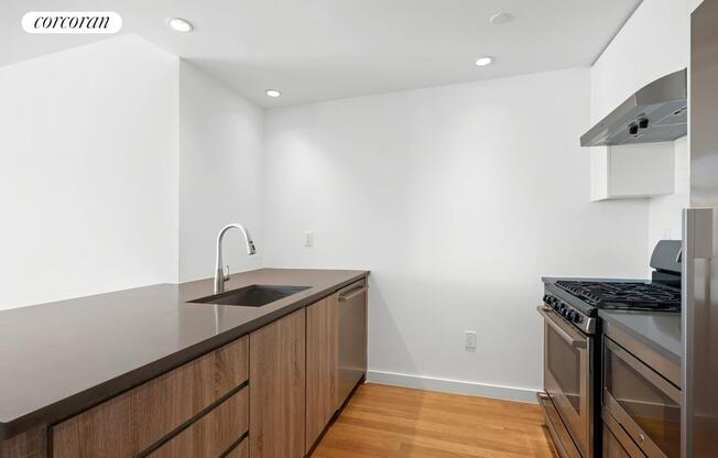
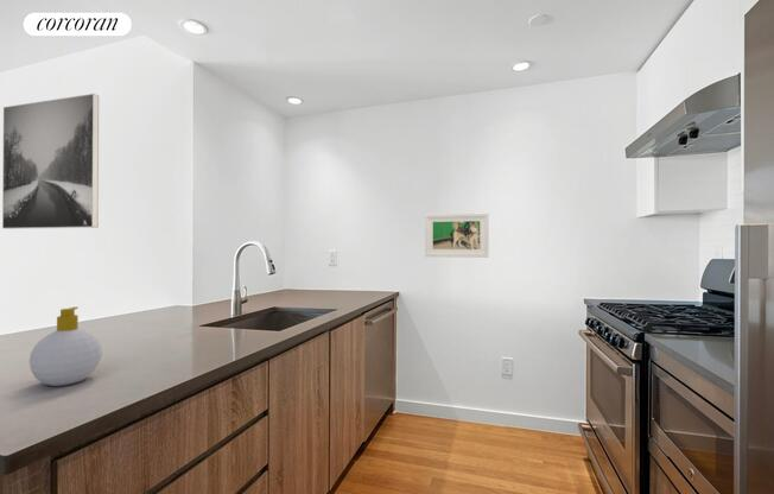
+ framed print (456, 235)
+ soap bottle (66, 344)
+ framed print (49, 164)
